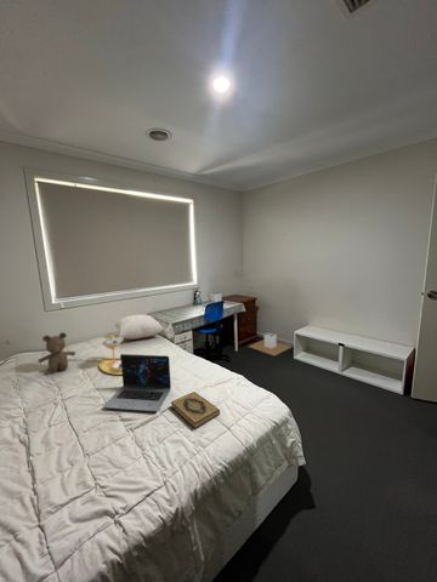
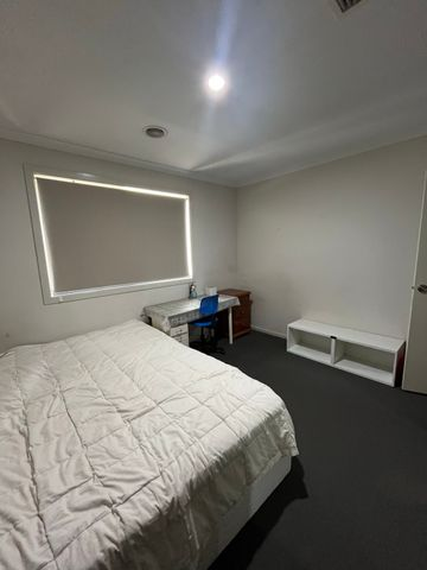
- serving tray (113, 352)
- teddy bear (56, 352)
- laundry hamper (269, 340)
- pillow (137, 325)
- laptop (137, 381)
- hardback book (194, 407)
